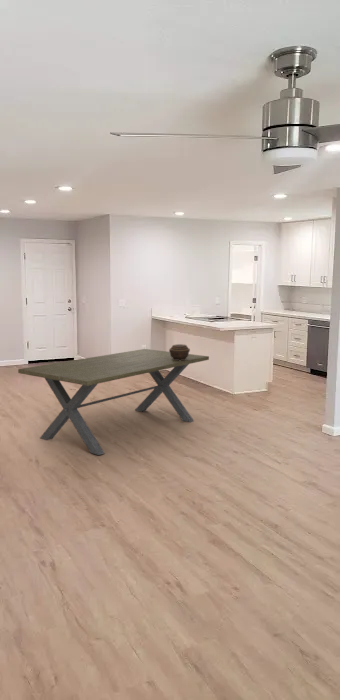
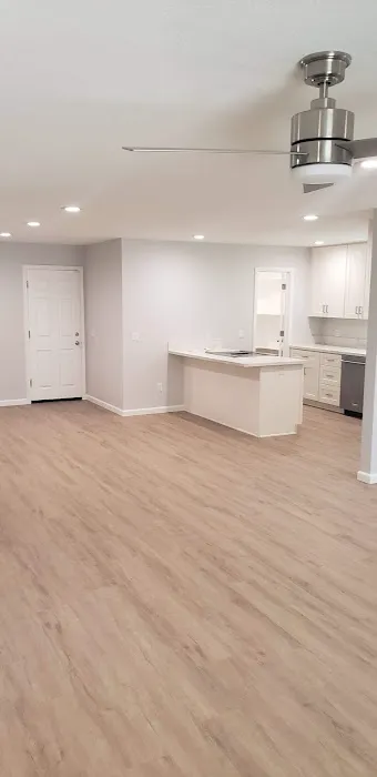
- dining table (121, 395)
- decorative container (179, 352)
